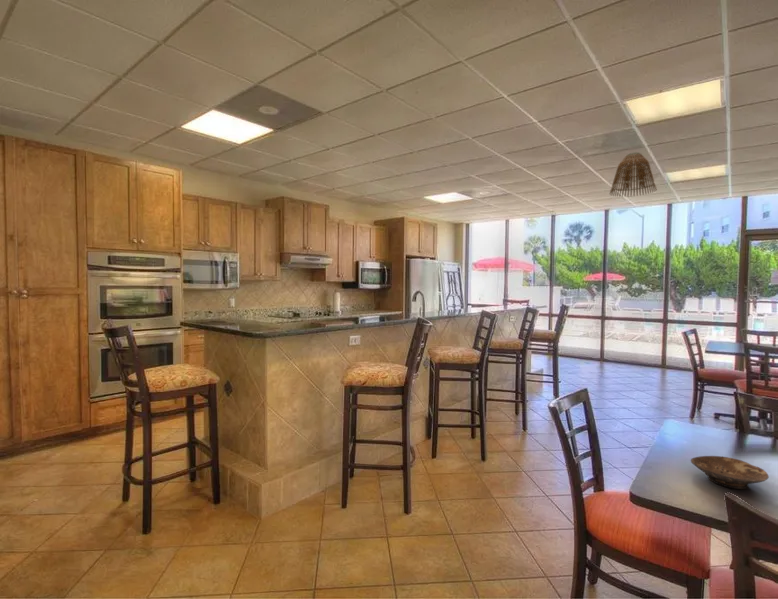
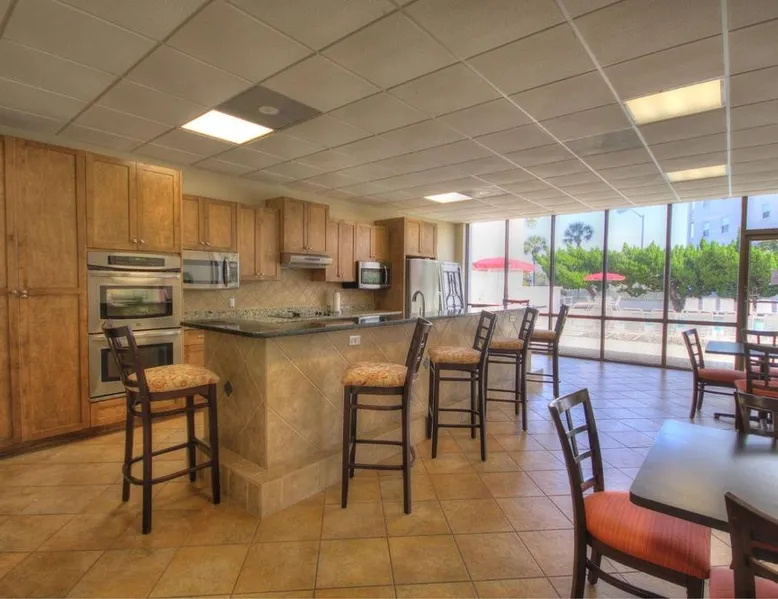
- bowl (727, 473)
- lamp shade (633, 173)
